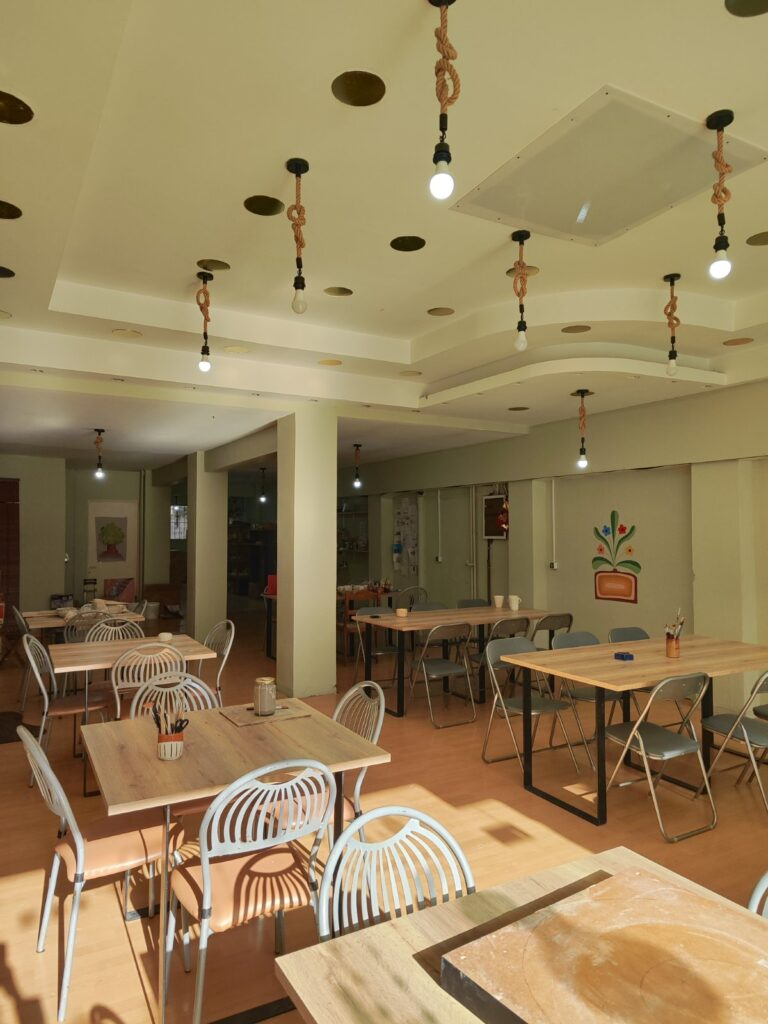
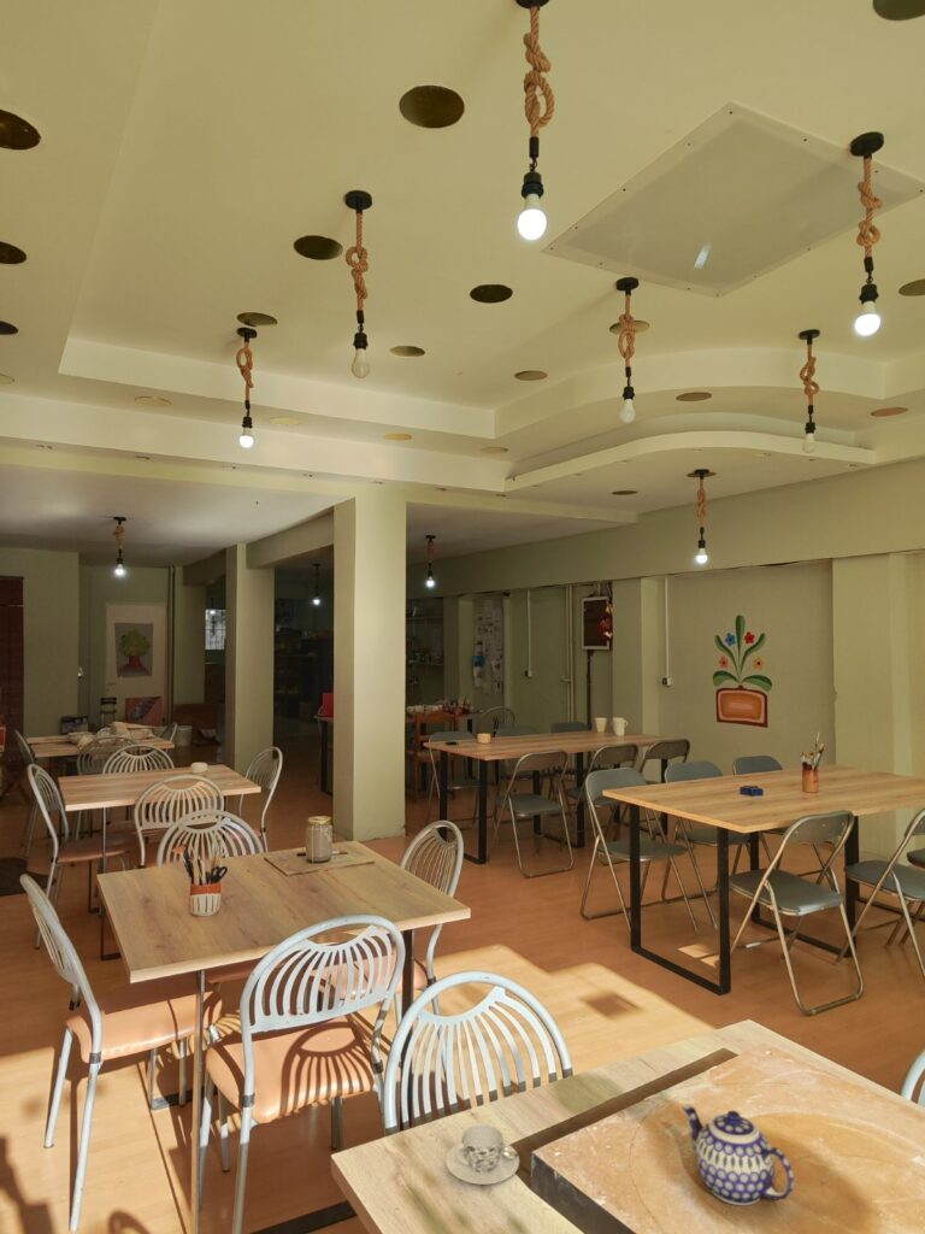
+ teacup (482, 1150)
+ teapot (733, 1151)
